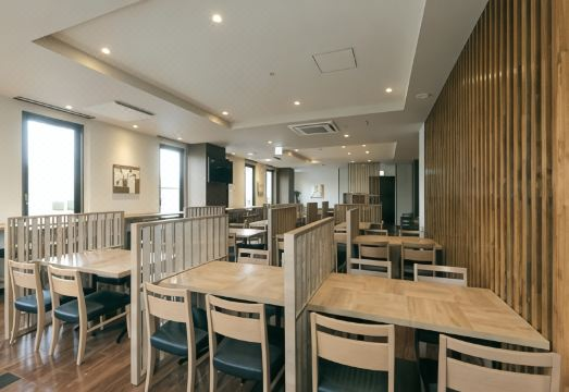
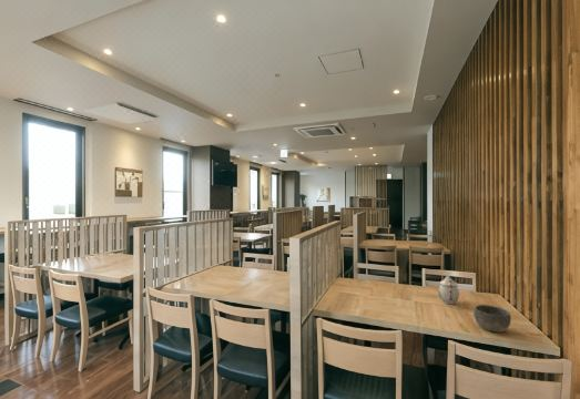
+ teapot (448, 288)
+ bowl (491, 319)
